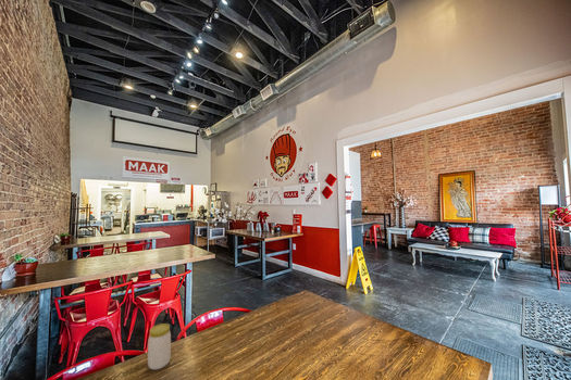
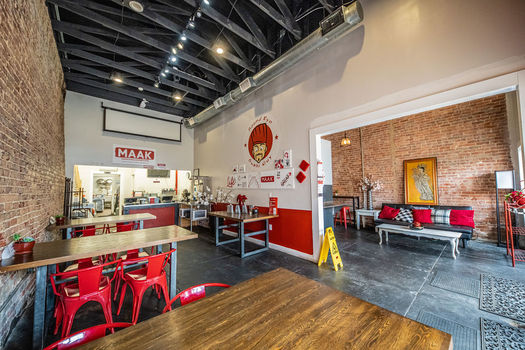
- jar (159, 345)
